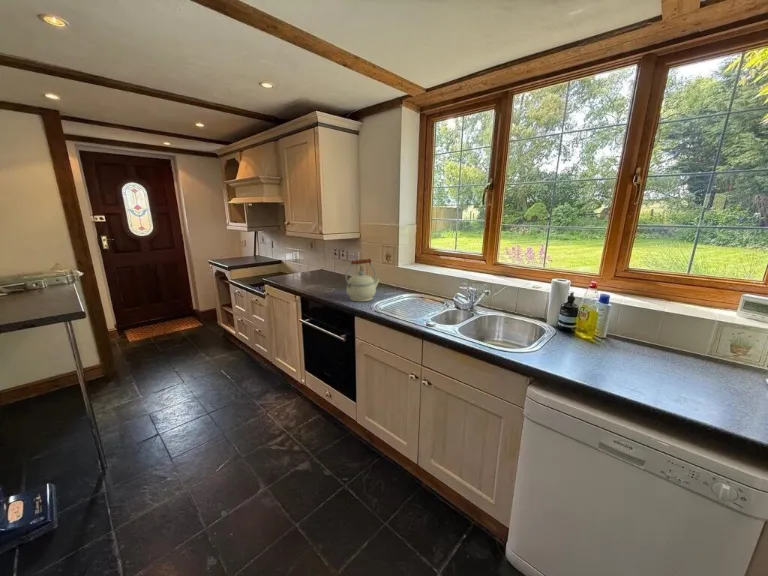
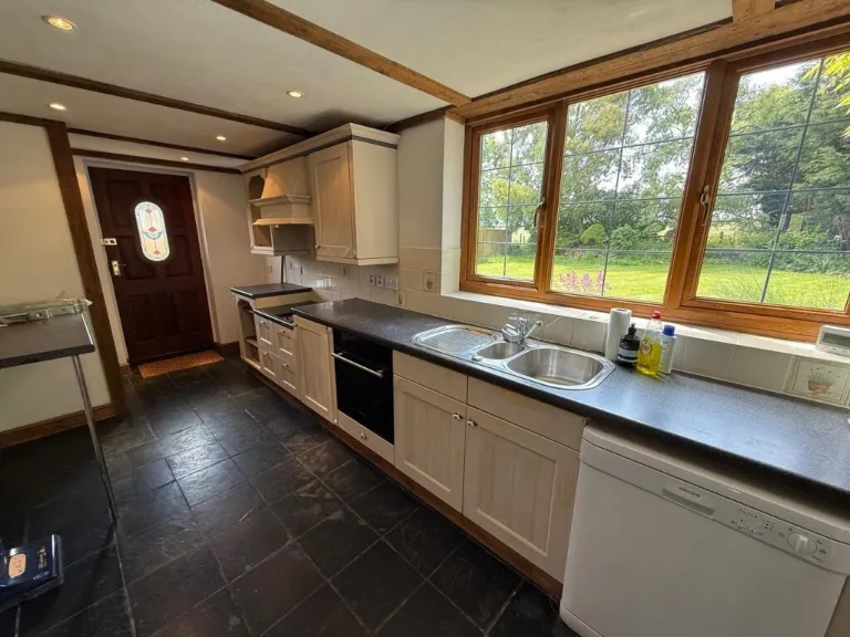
- kettle (363, 279)
